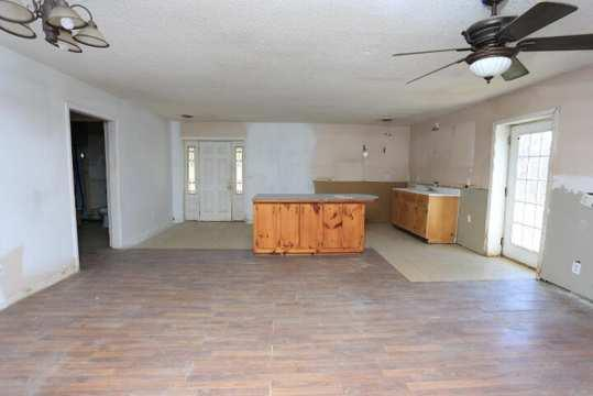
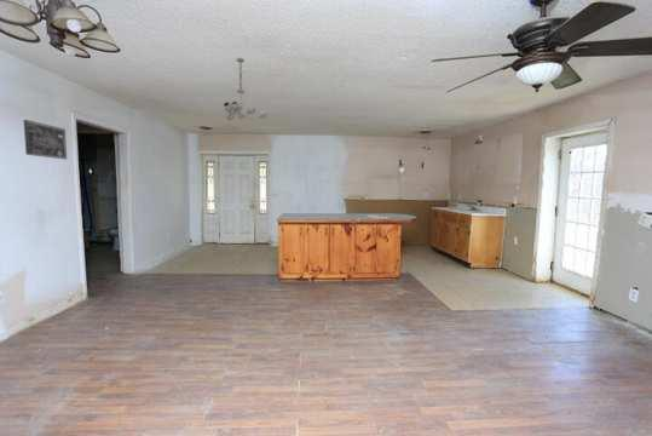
+ wall art (46, 140)
+ chandelier (243, 90)
